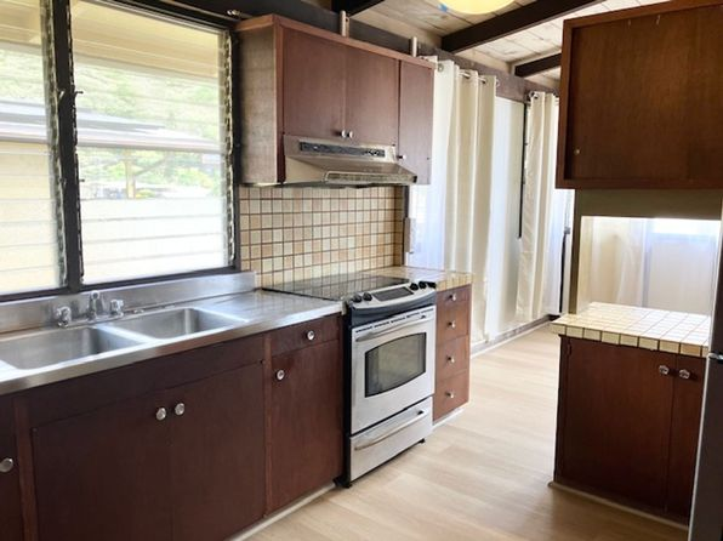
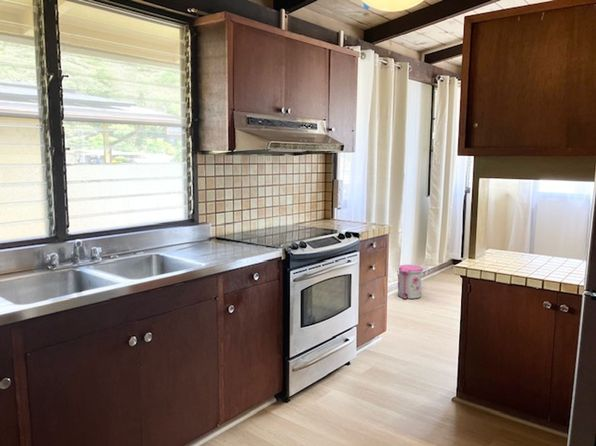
+ trash can (409, 280)
